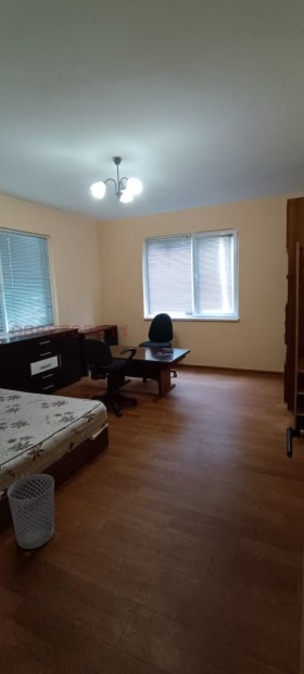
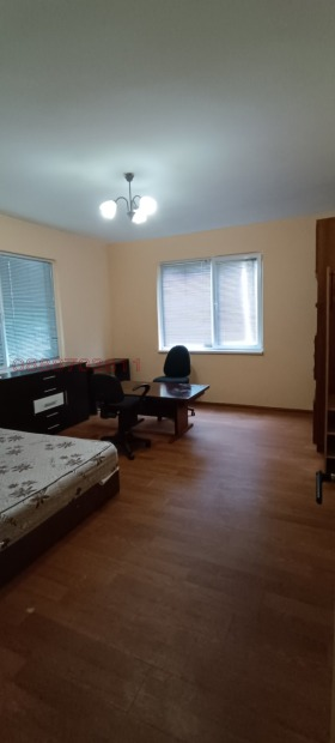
- wastebasket (34, 510)
